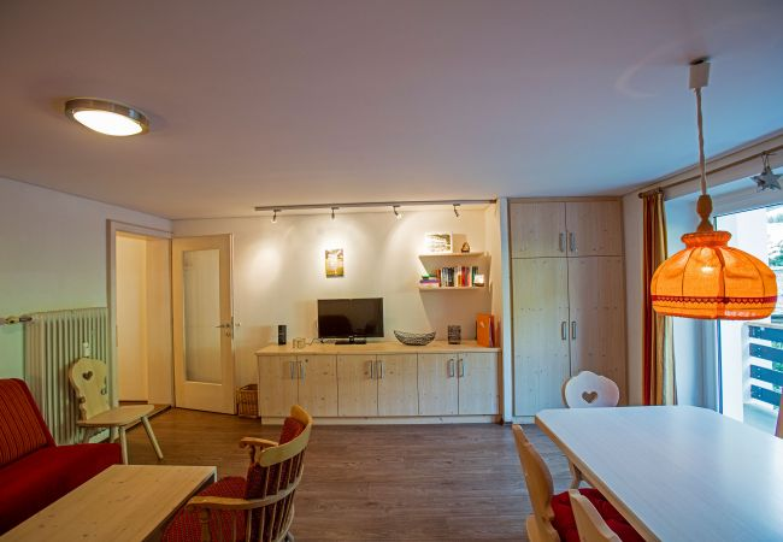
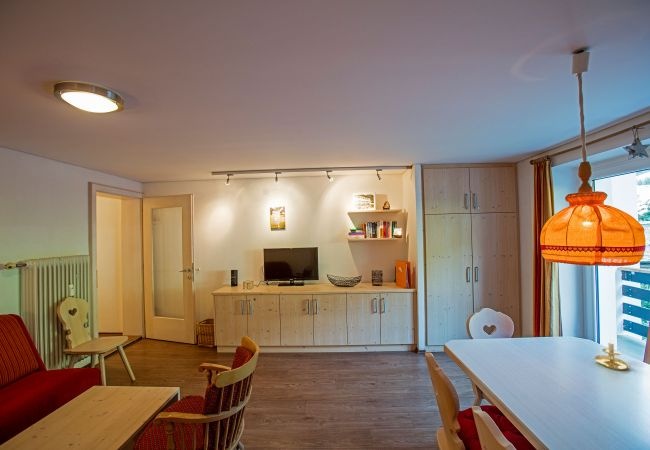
+ candle holder (612, 351)
